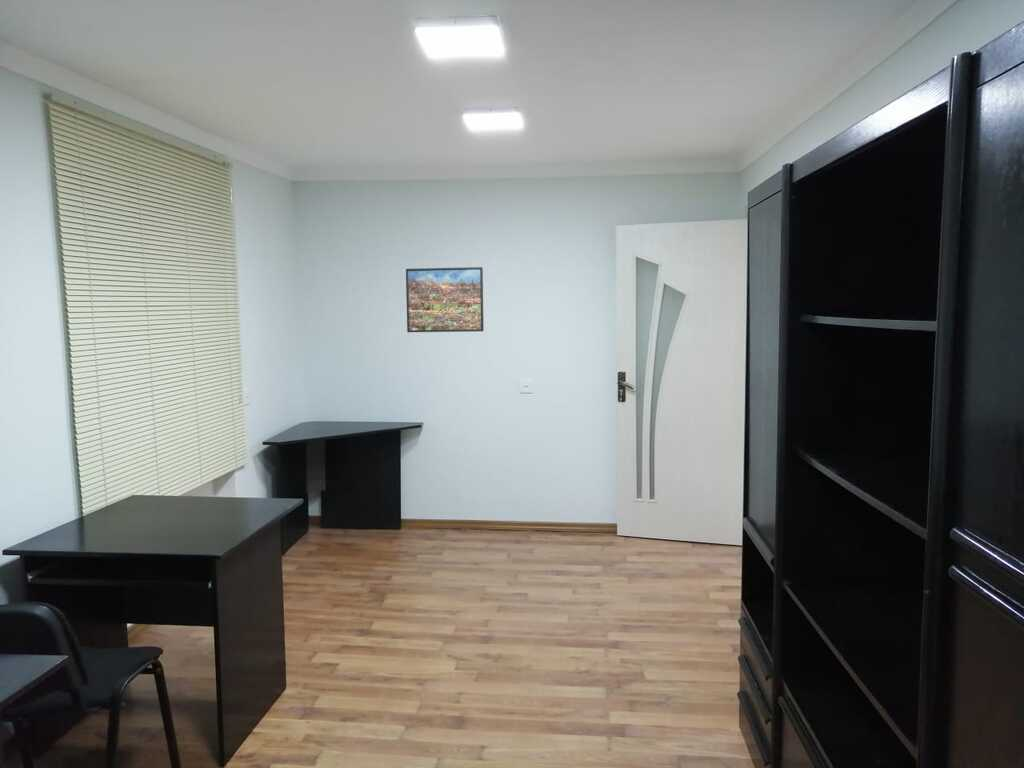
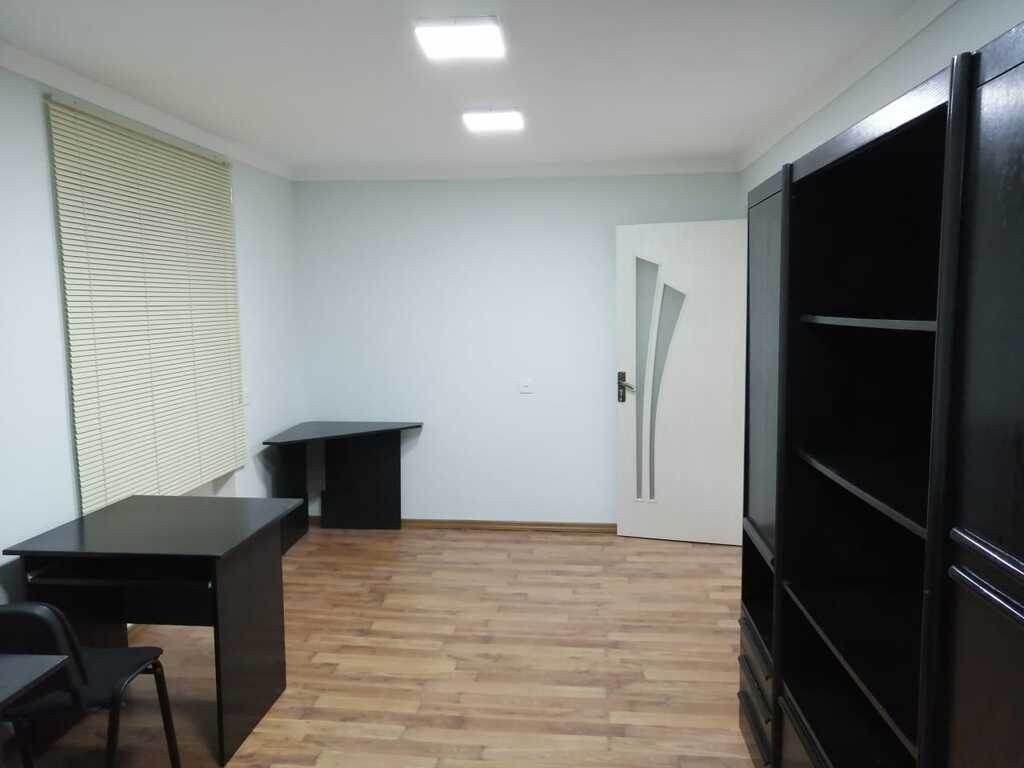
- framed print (444, 300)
